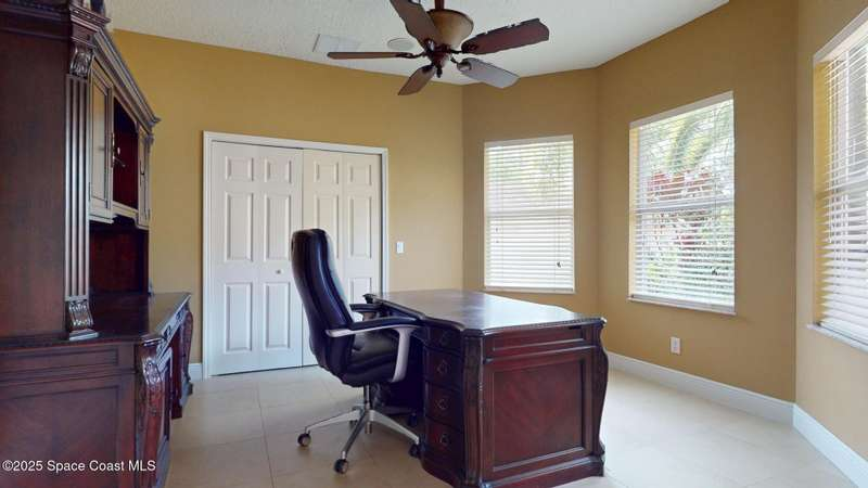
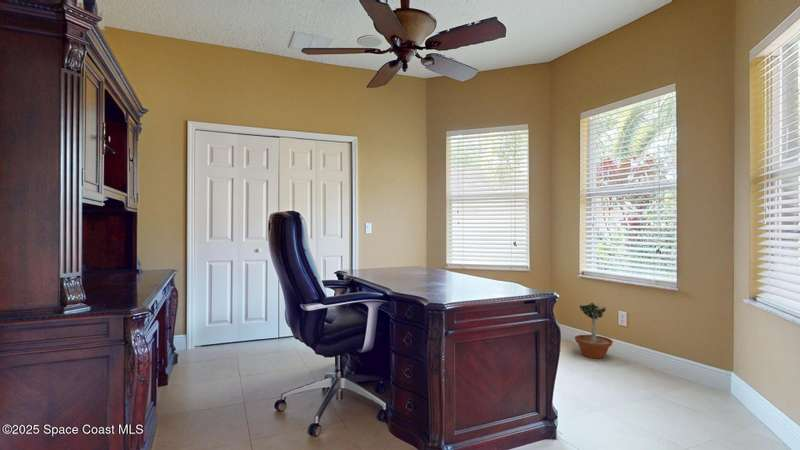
+ potted tree (593, 326)
